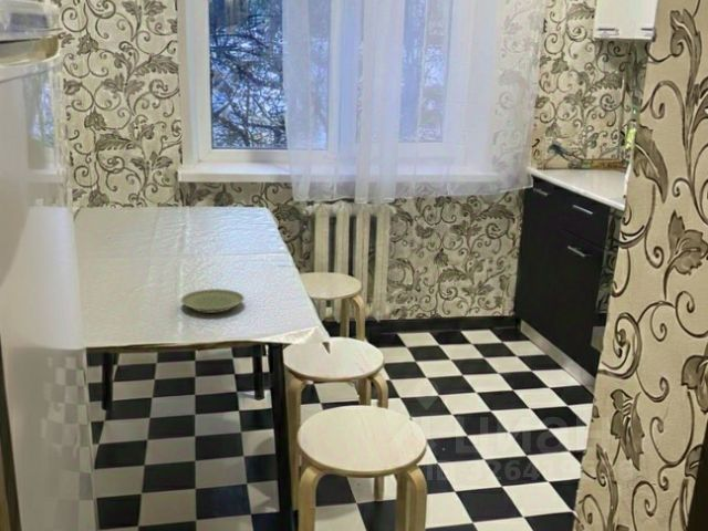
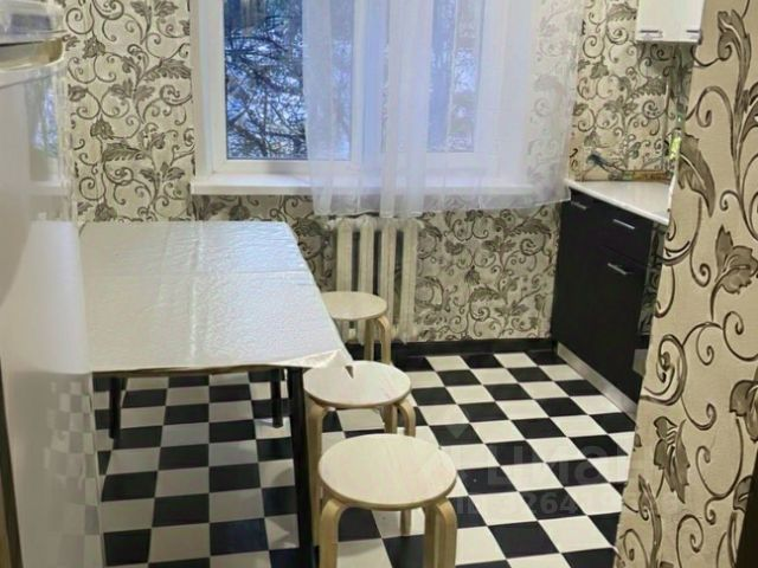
- plate (212, 302)
